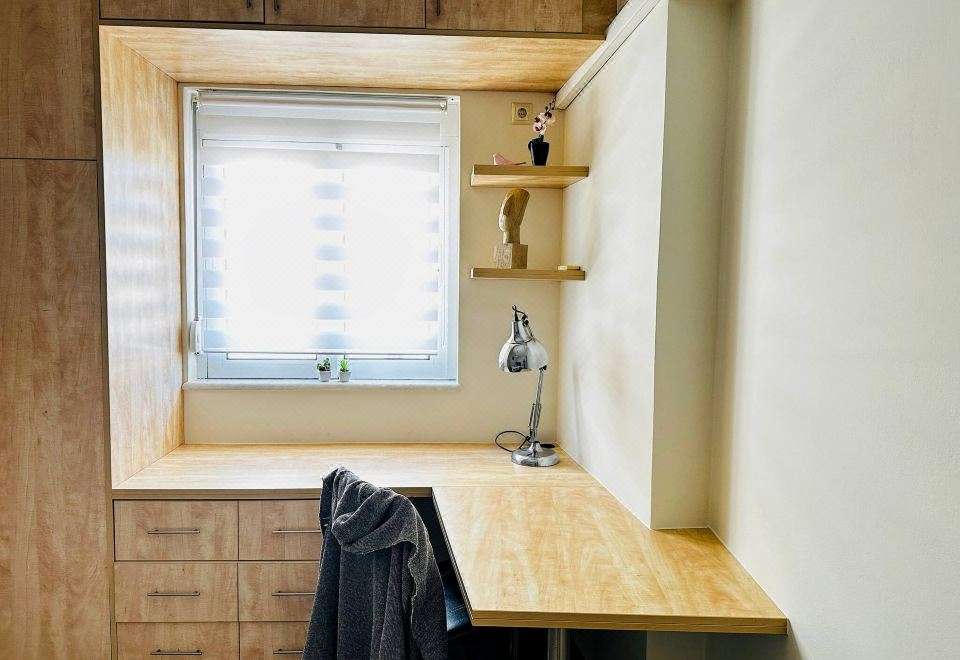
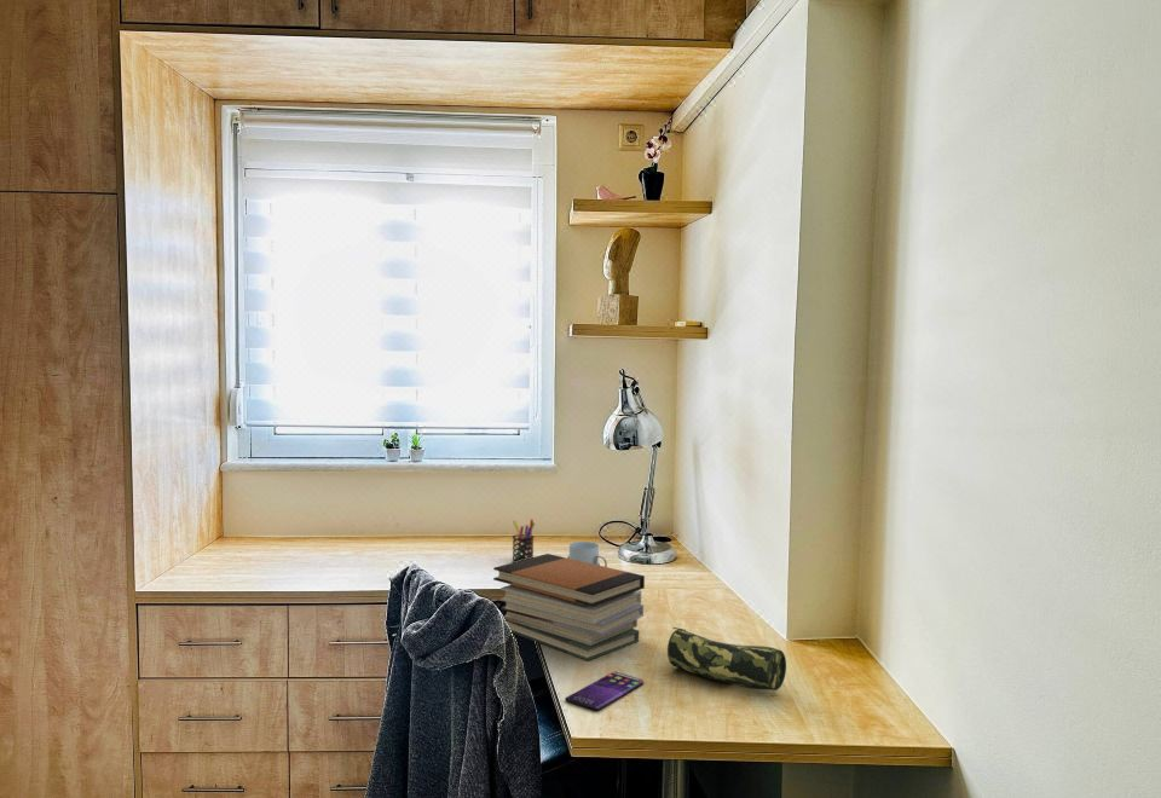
+ pen holder (525, 539)
+ mug (588, 562)
+ pencil case (721, 658)
+ smartphone (605, 689)
+ book stack (568, 603)
